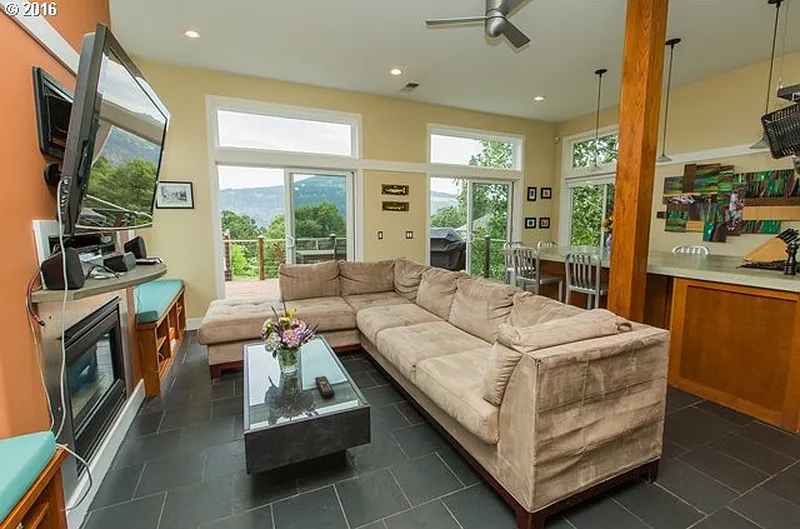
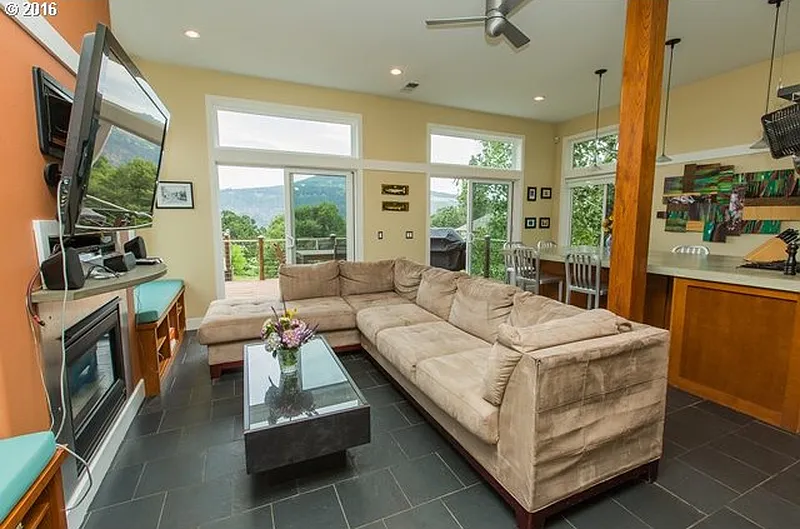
- remote control (324, 386)
